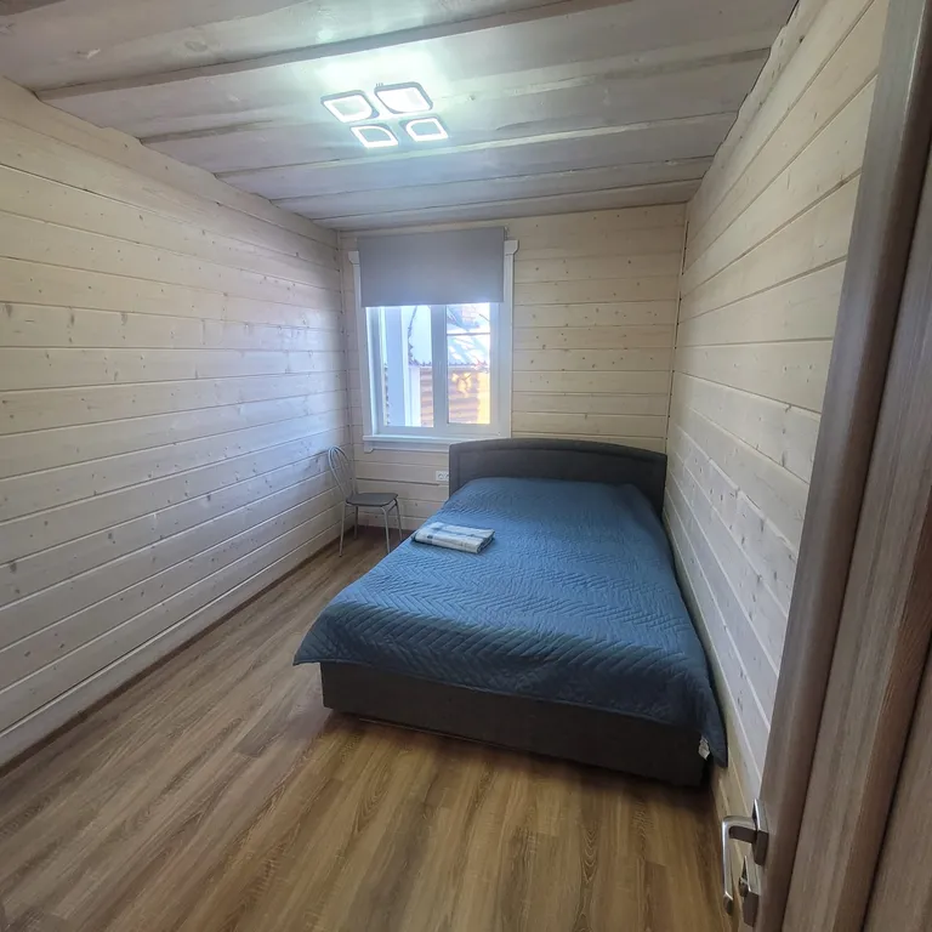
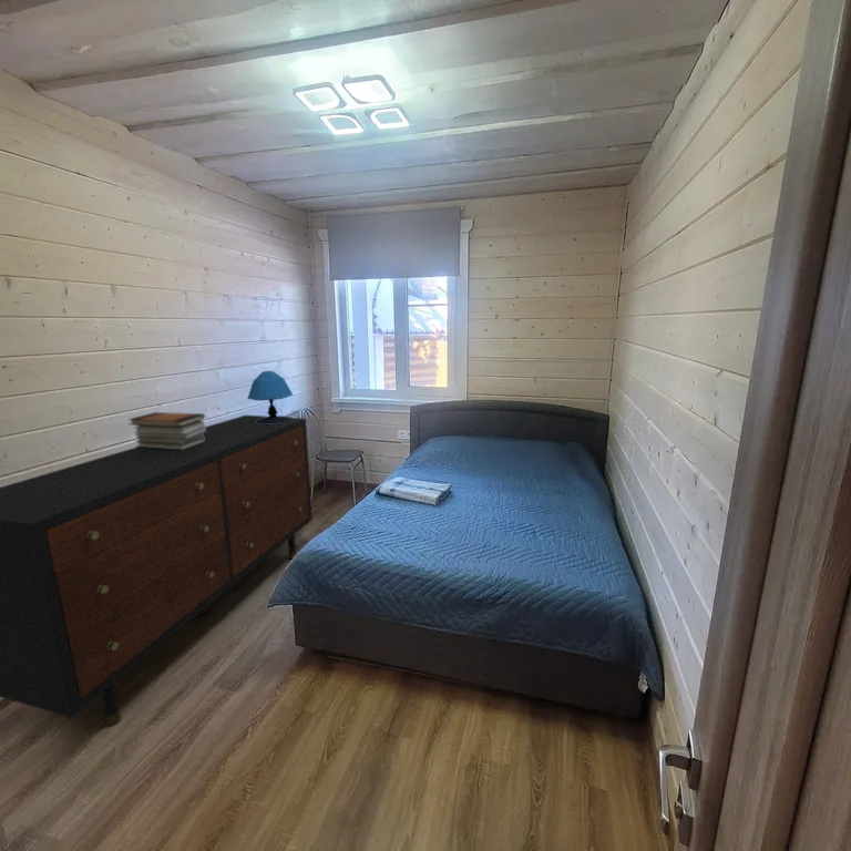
+ book stack (170, 429)
+ dresser (191, 534)
+ table lamp (270, 396)
